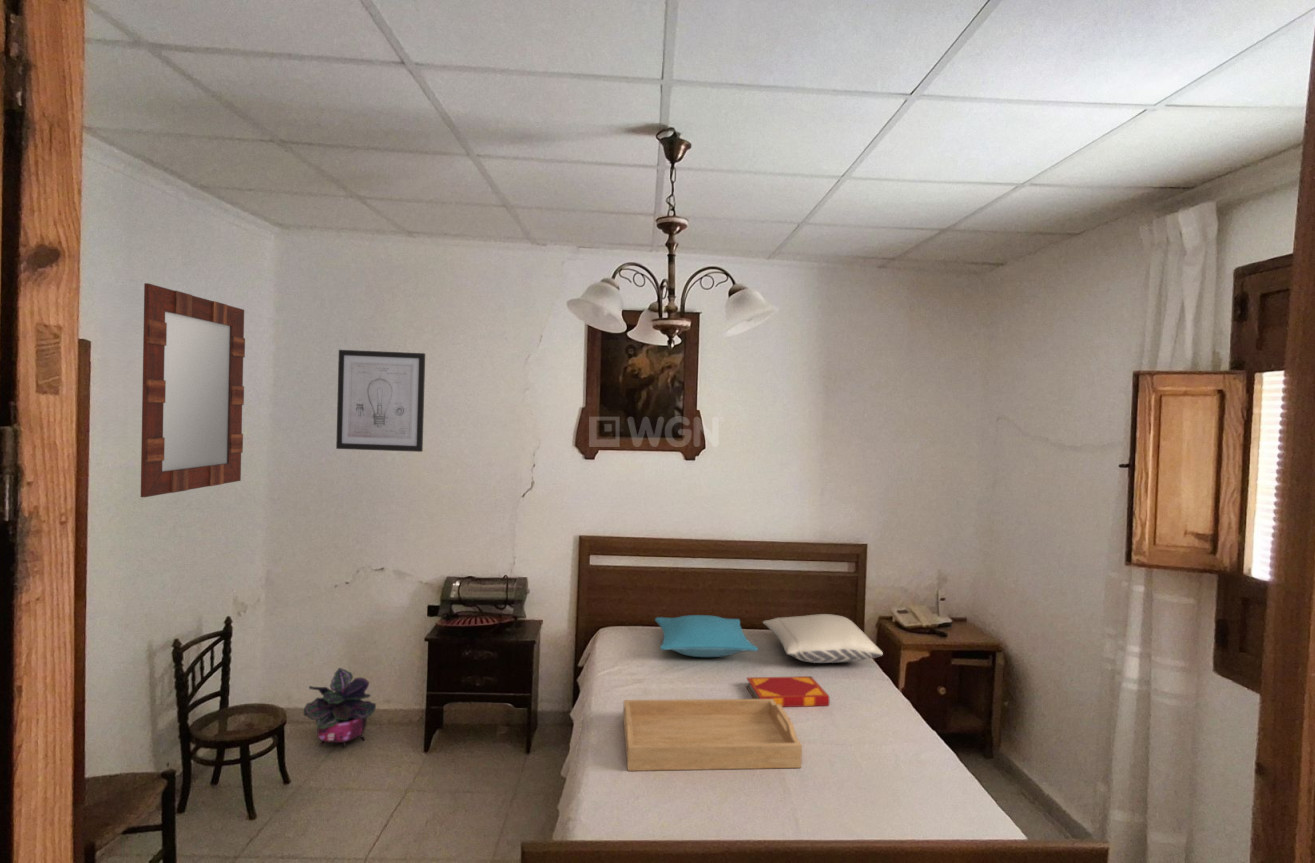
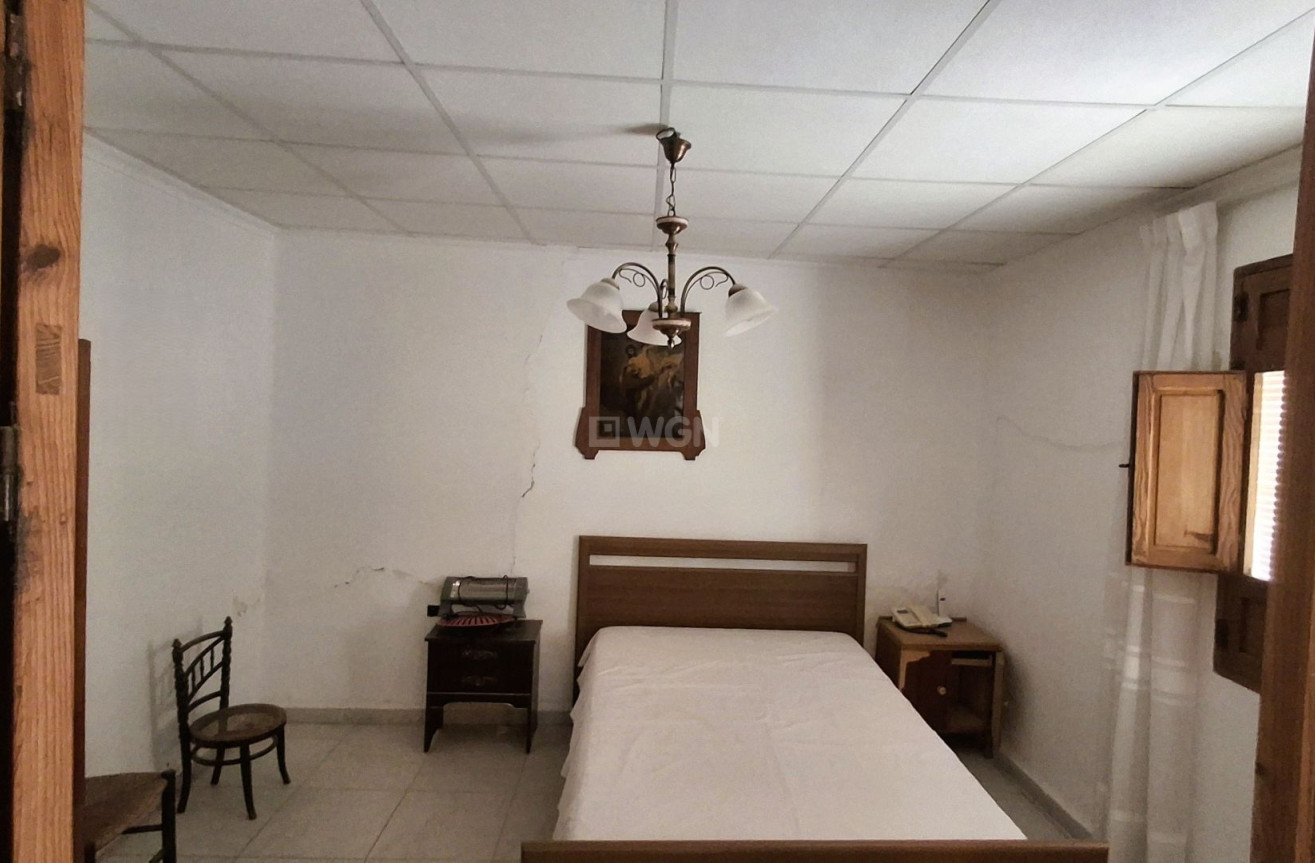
- pillow (703, 634)
- pillow (819, 637)
- wall art (381, 401)
- hardback book (786, 691)
- potted plant (342, 707)
- home mirror (198, 393)
- serving tray (706, 728)
